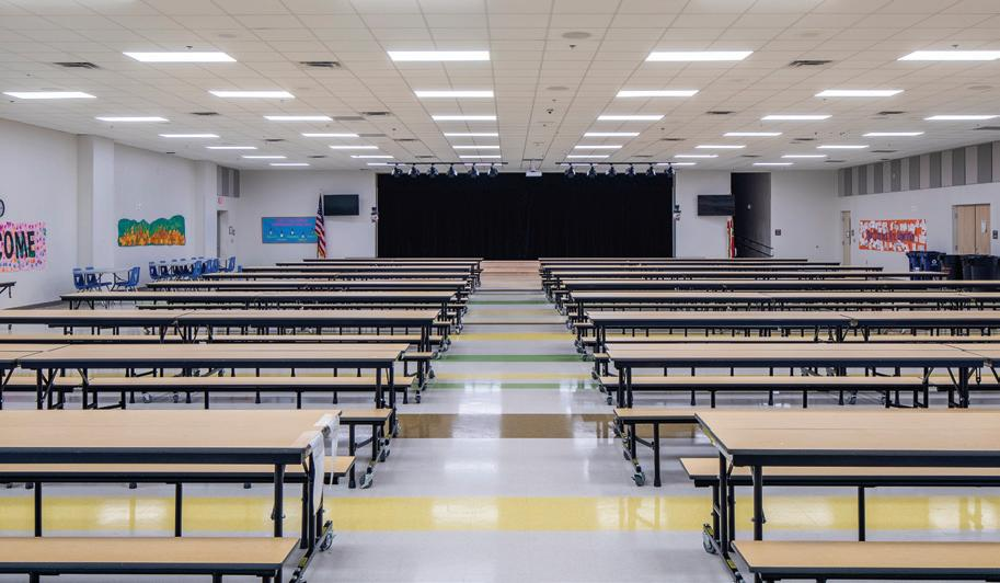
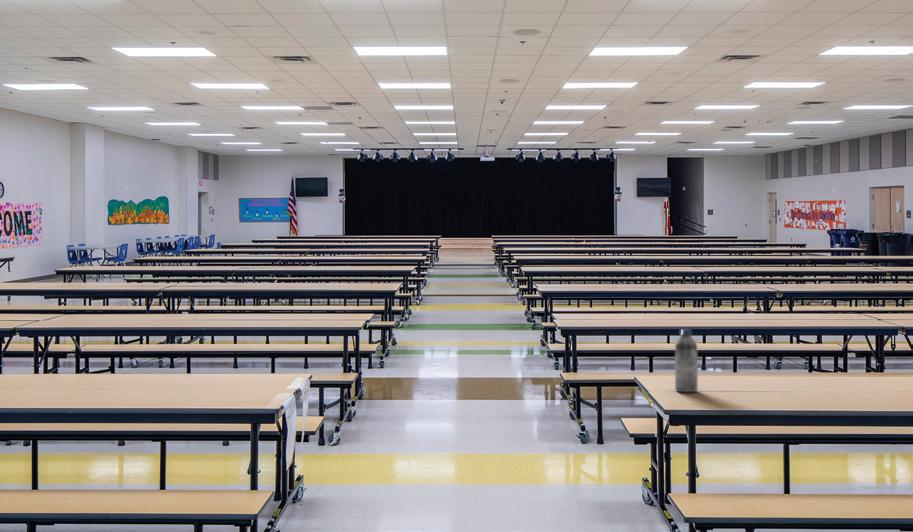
+ water bottle (686, 360)
